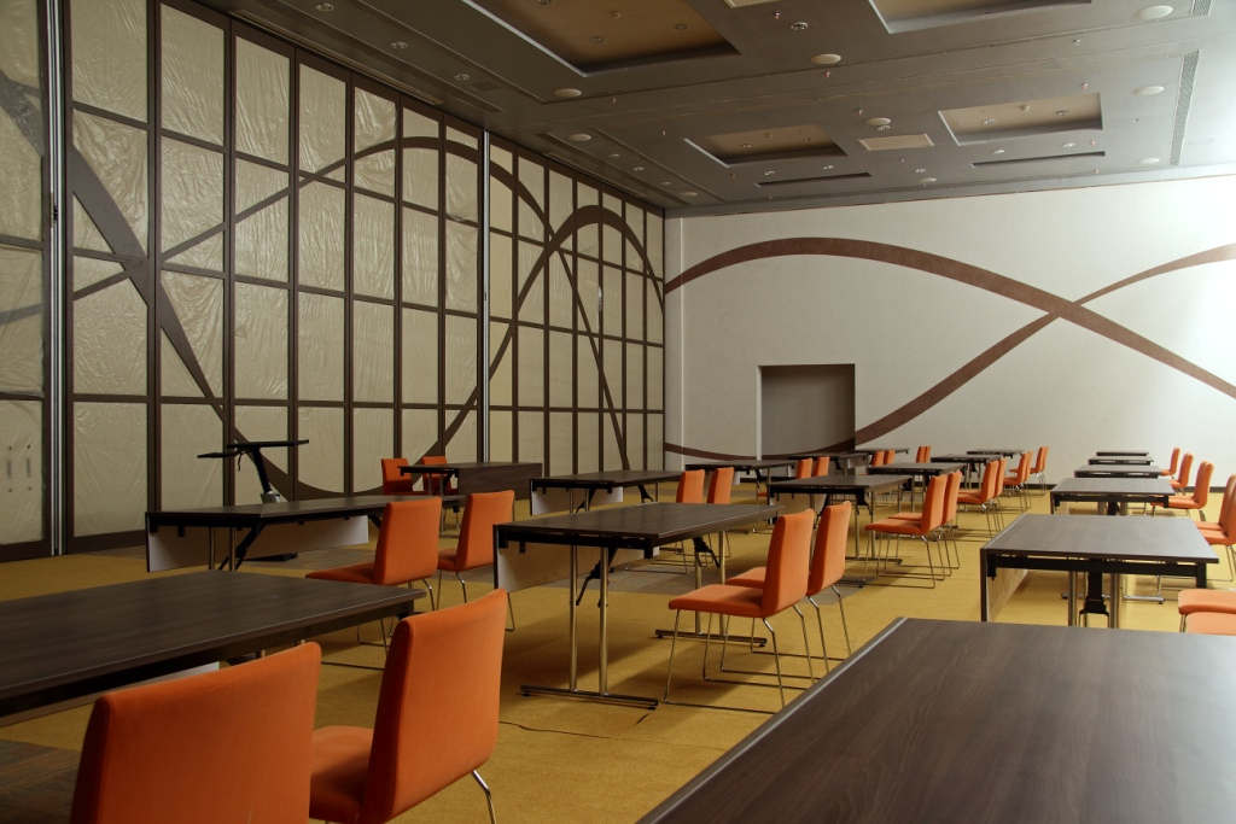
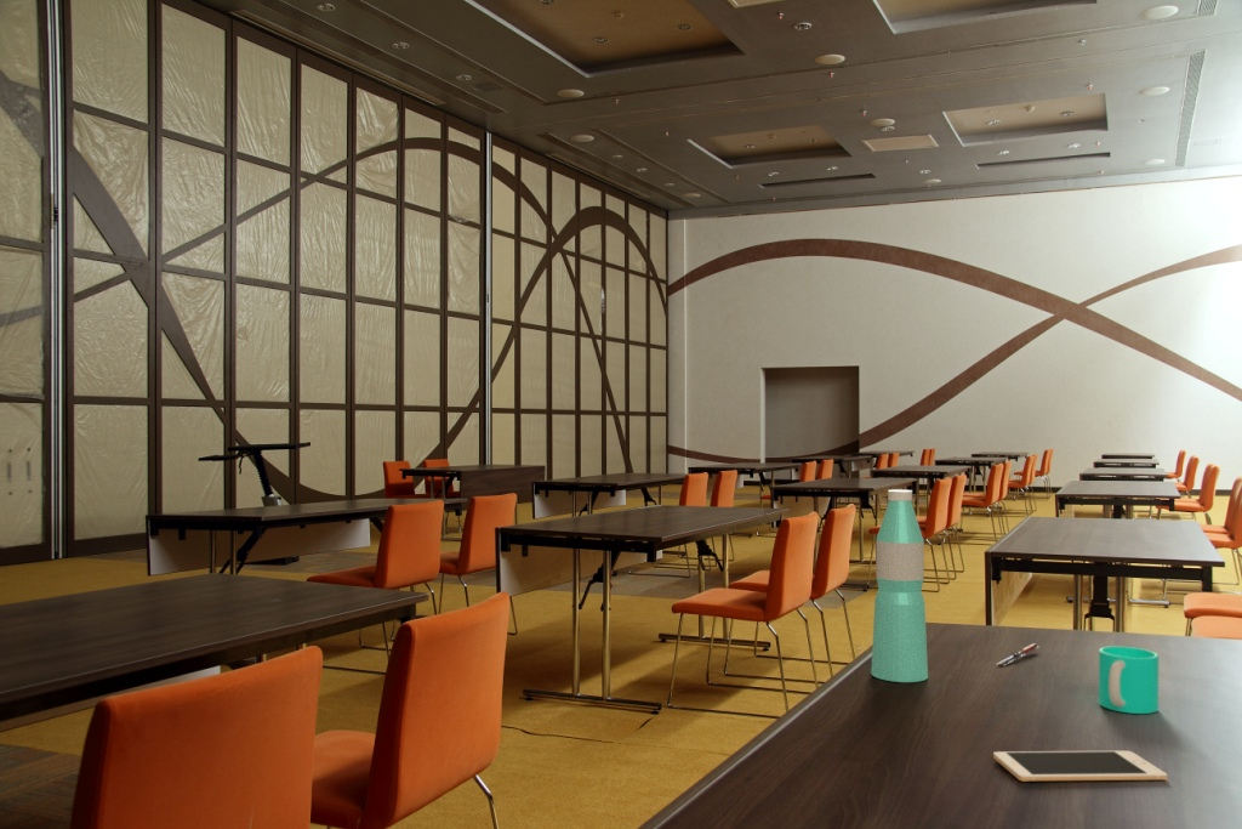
+ water bottle (899, 583)
+ cell phone (1077, 765)
+ cup (1124, 681)
+ pen (1018, 653)
